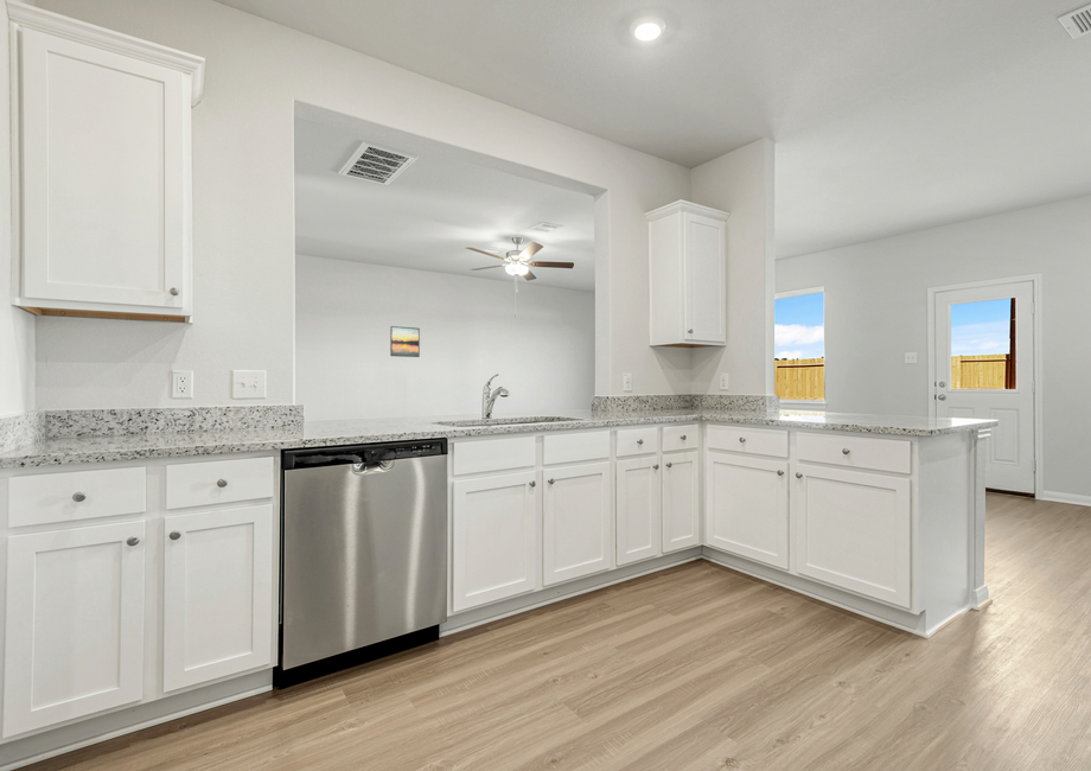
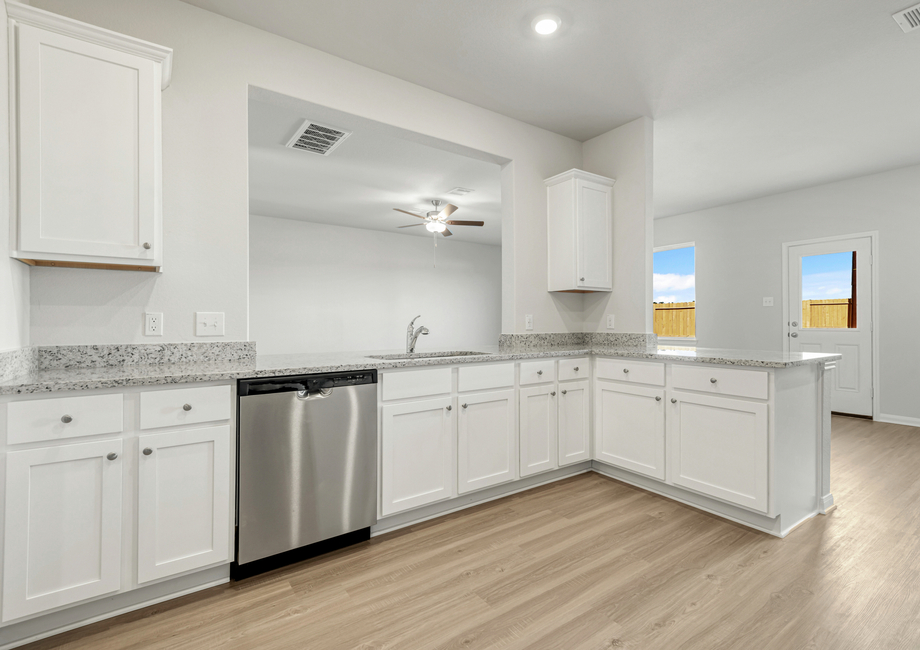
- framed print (404, 342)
